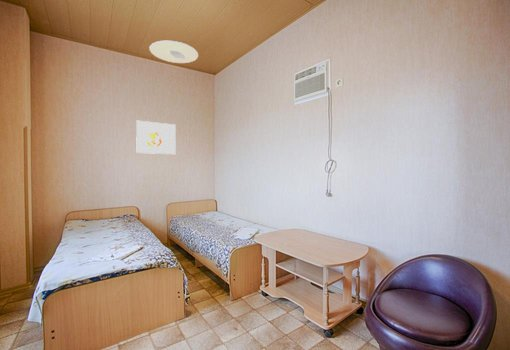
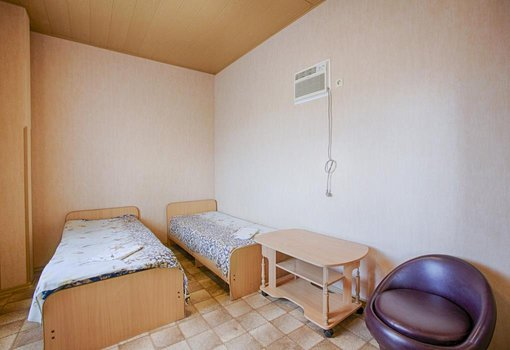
- ceiling light (174, 50)
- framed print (156, 138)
